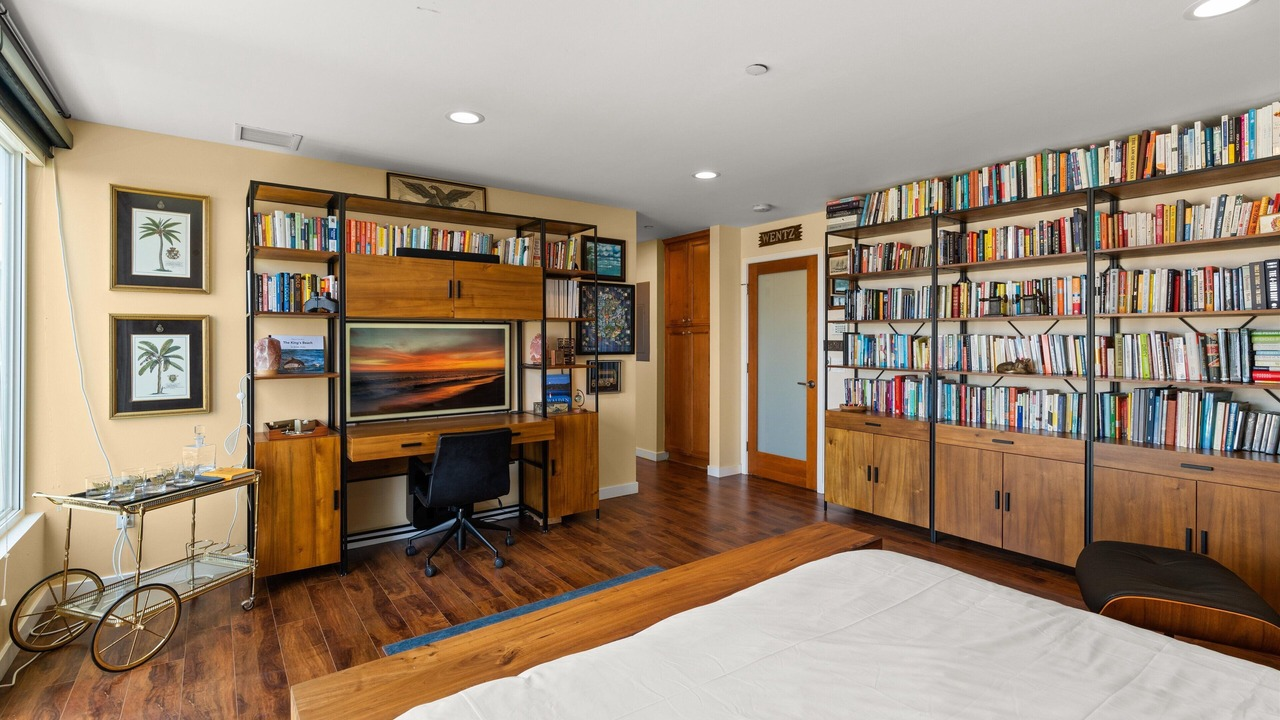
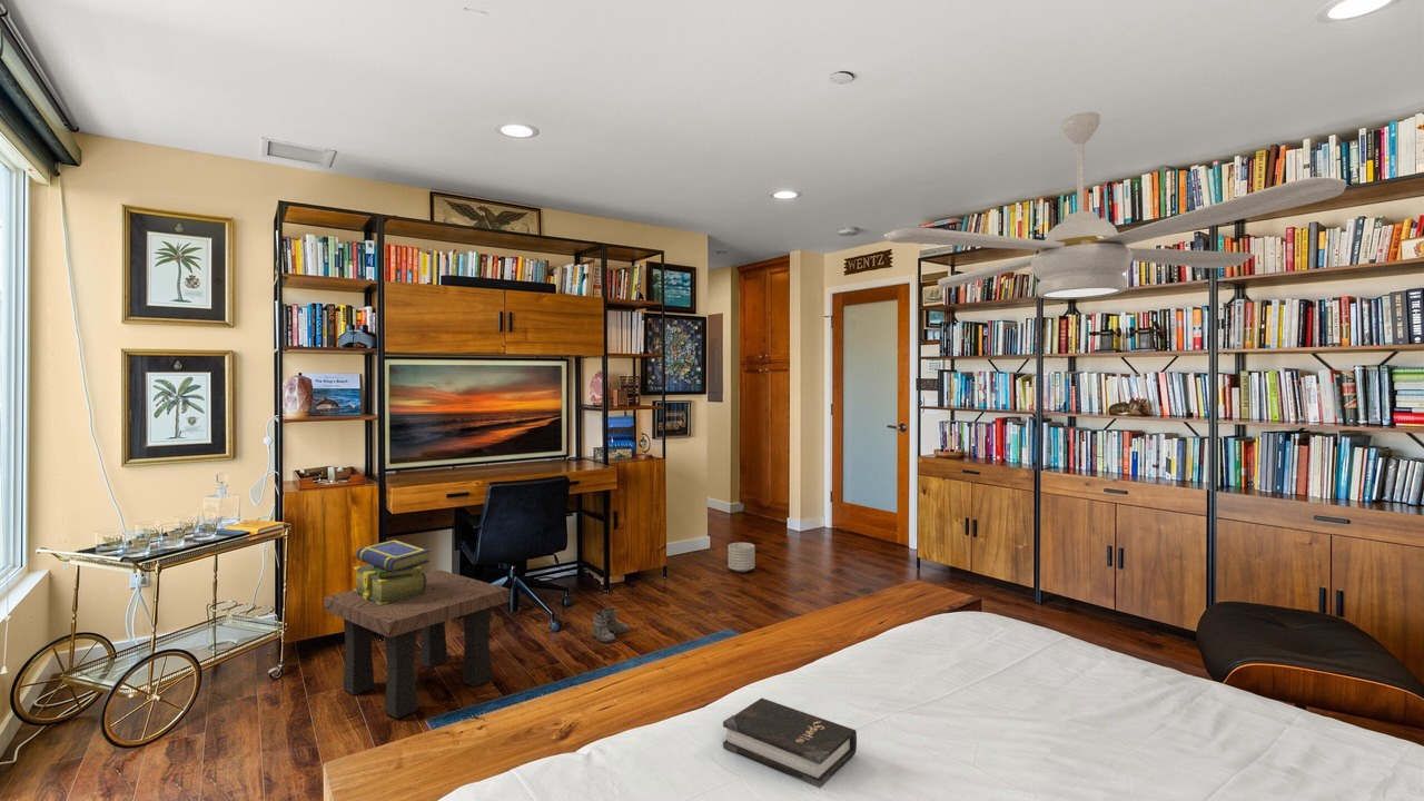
+ ceiling fan (1080, 206)
+ hardback book (789, 736)
+ stack of books (393, 568)
+ planter (741, 557)
+ boots (609, 623)
+ side table (415, 639)
